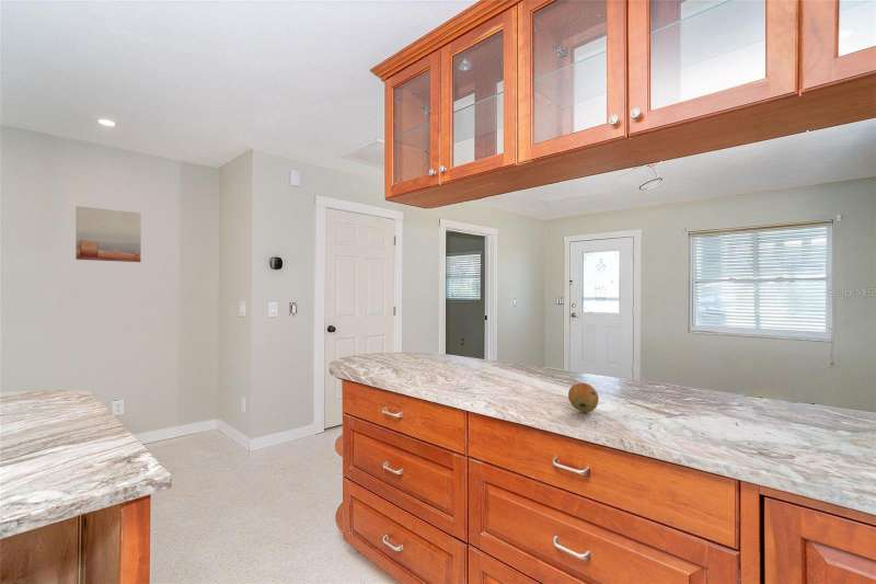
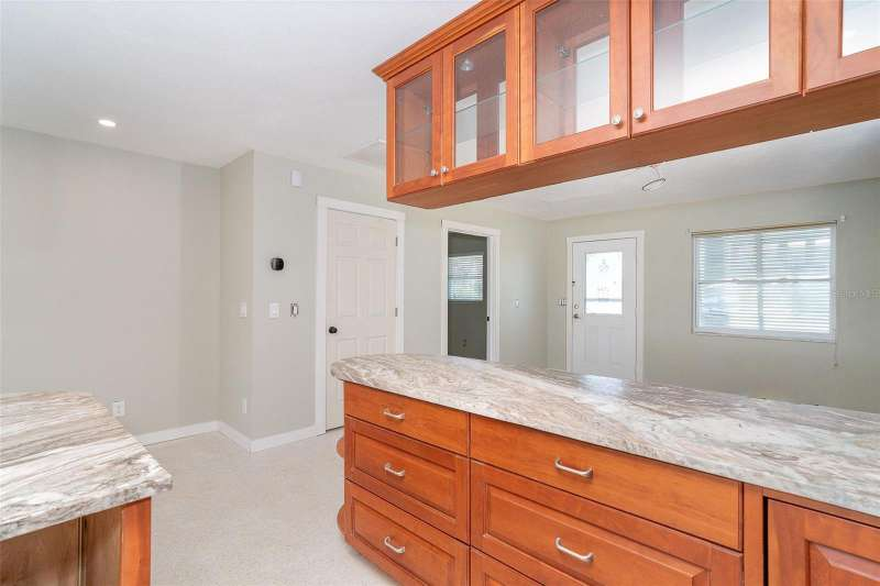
- fruit (583, 397)
- wall art (110, 234)
